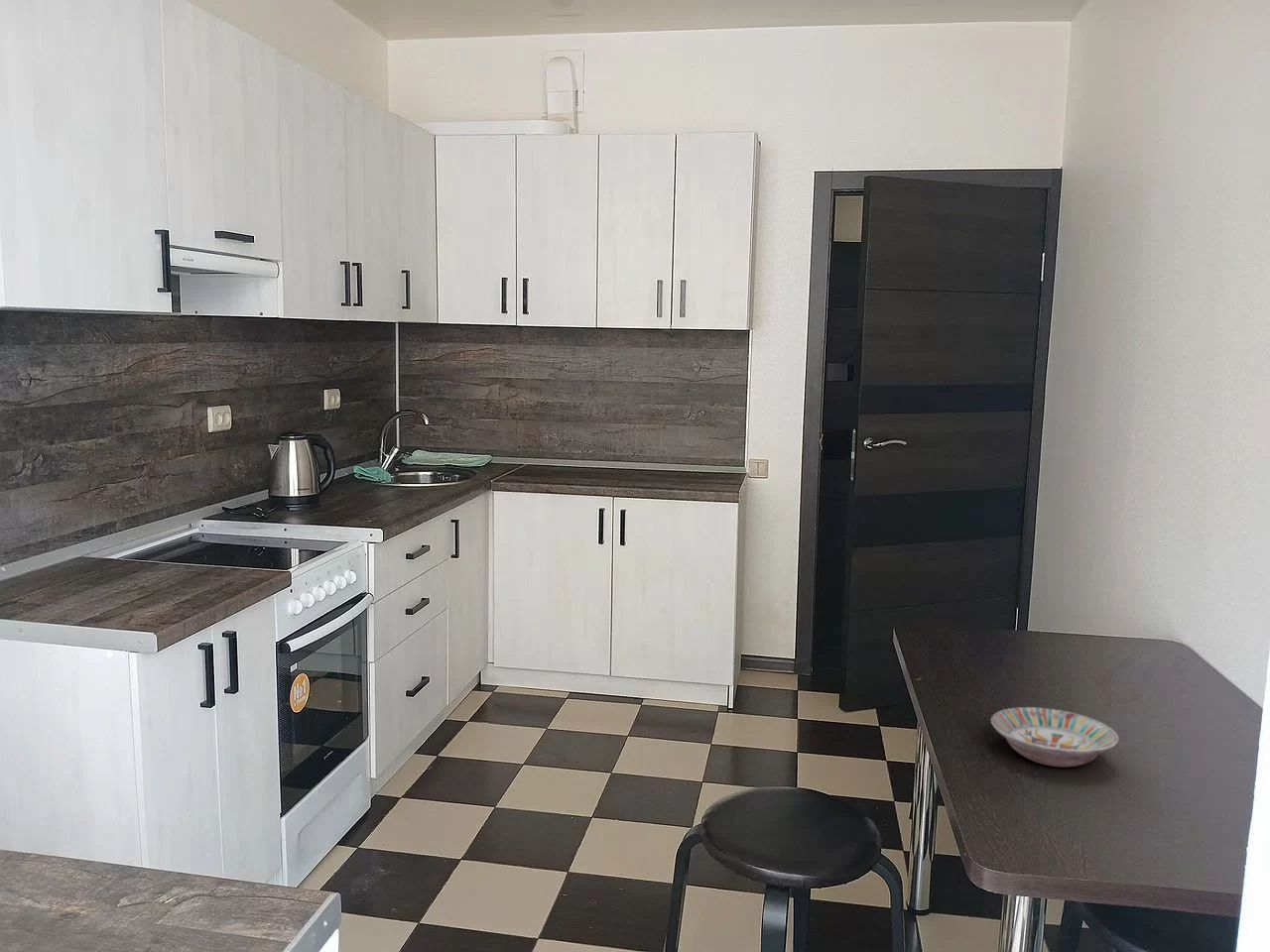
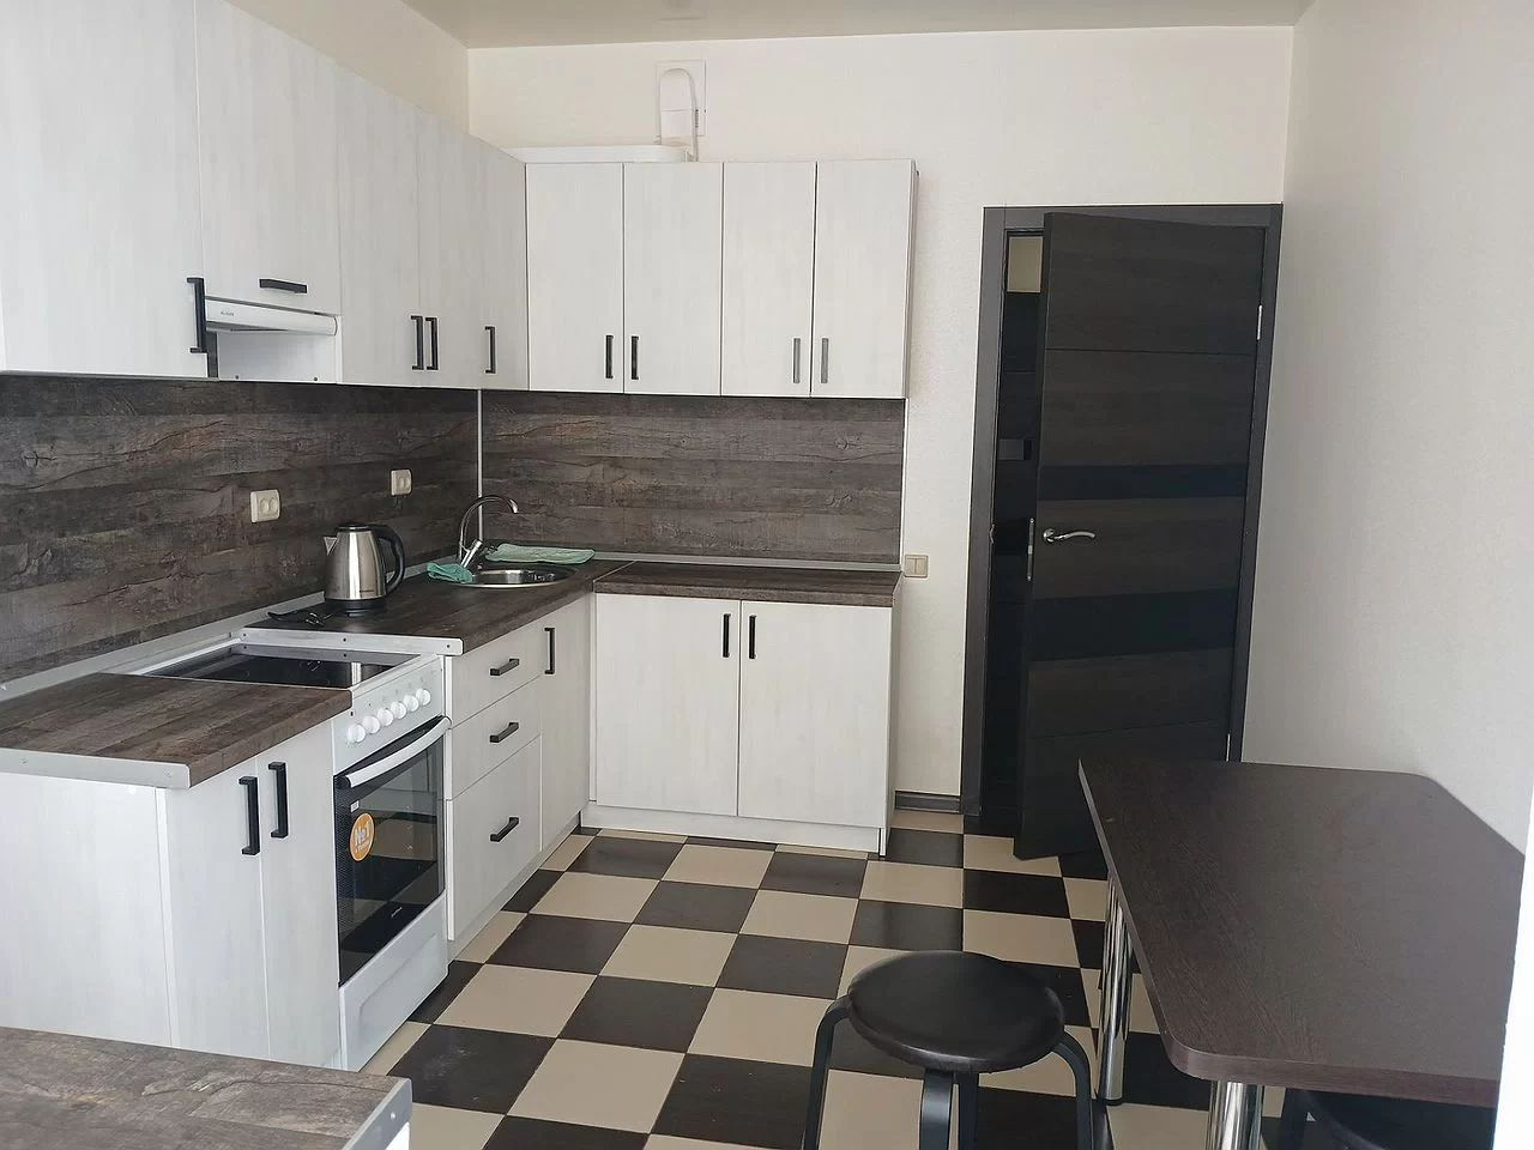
- bowl (1052, 741)
